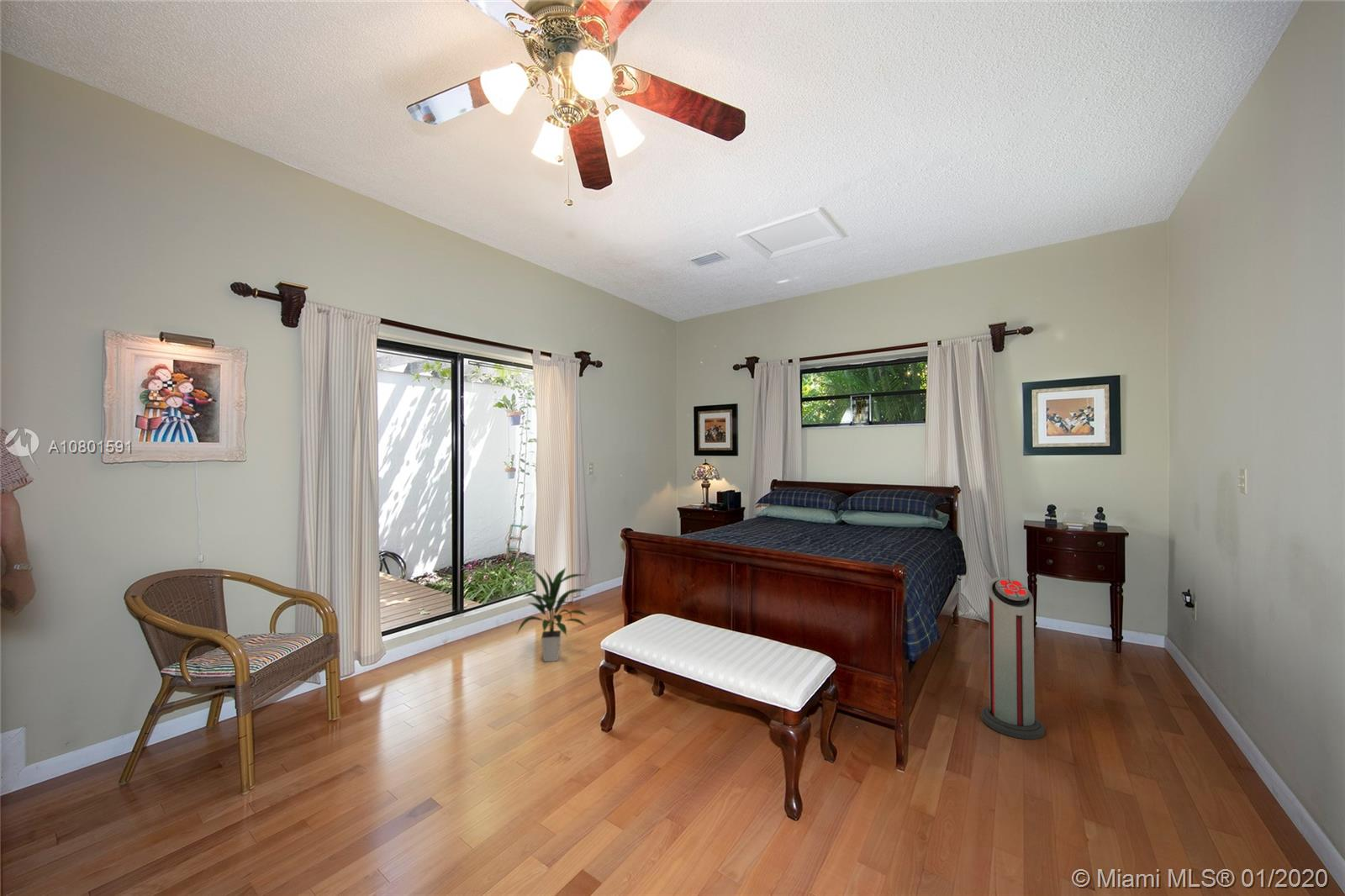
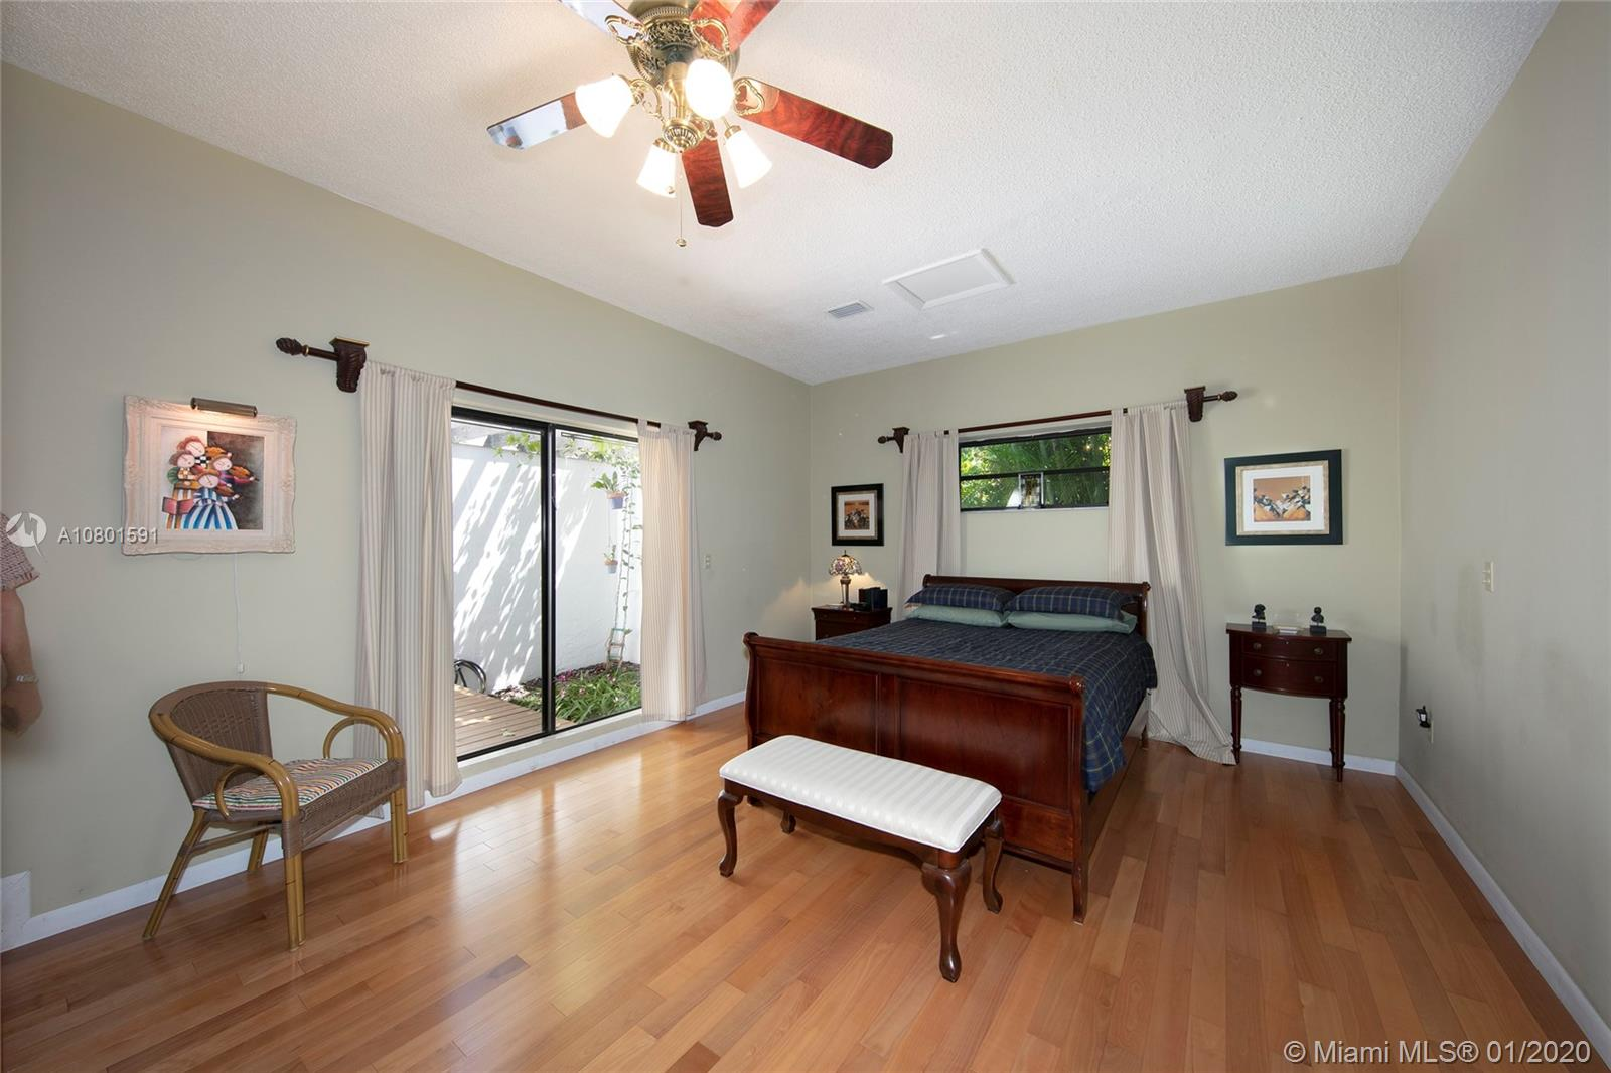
- air purifier (1010, 651)
- indoor plant (554, 611)
